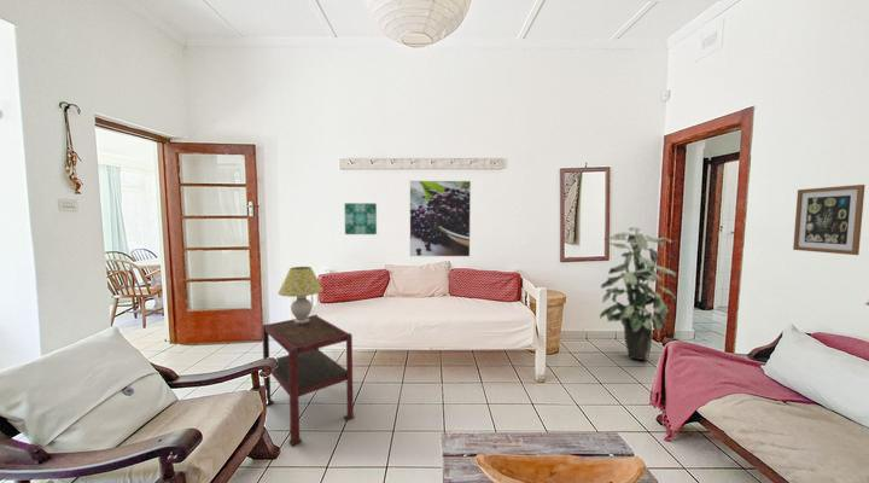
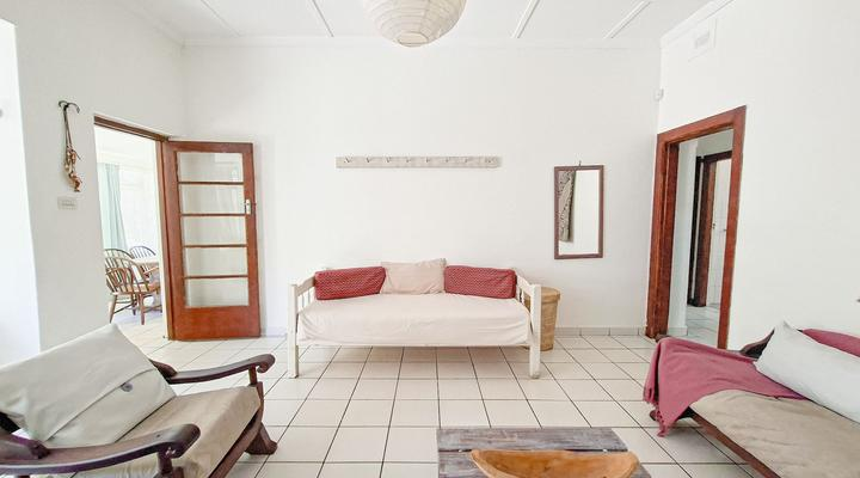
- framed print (439, 219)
- wall art (360, 219)
- table lamp (301, 295)
- wall art (826, 220)
- indoor plant (634, 291)
- side table (305, 369)
